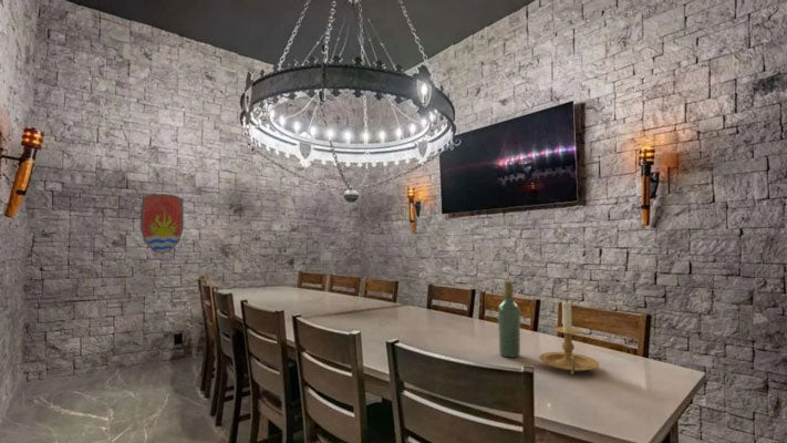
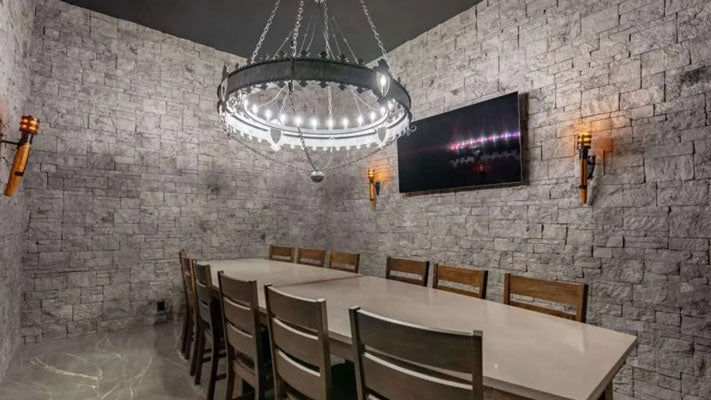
- candle holder (567, 332)
- wine bottle (508, 318)
- decorative shield (163, 224)
